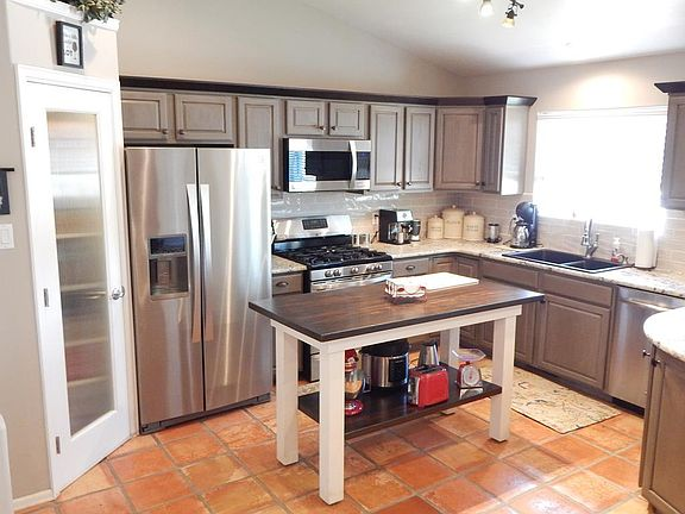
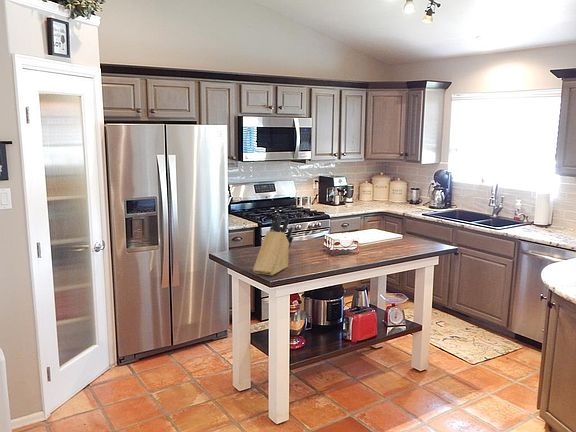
+ knife block (274, 242)
